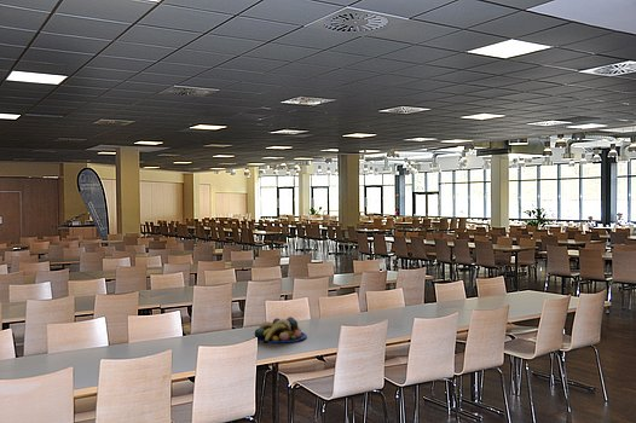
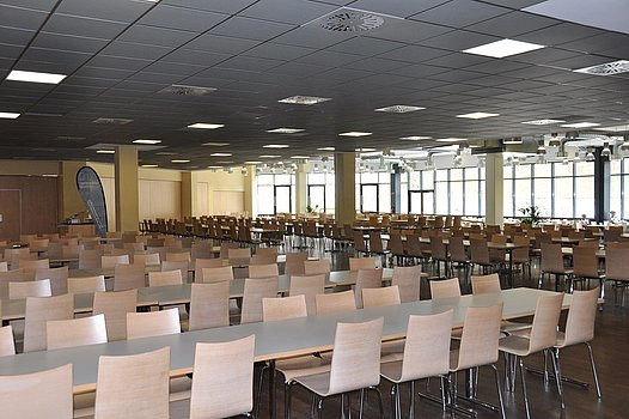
- fruit bowl (281, 328)
